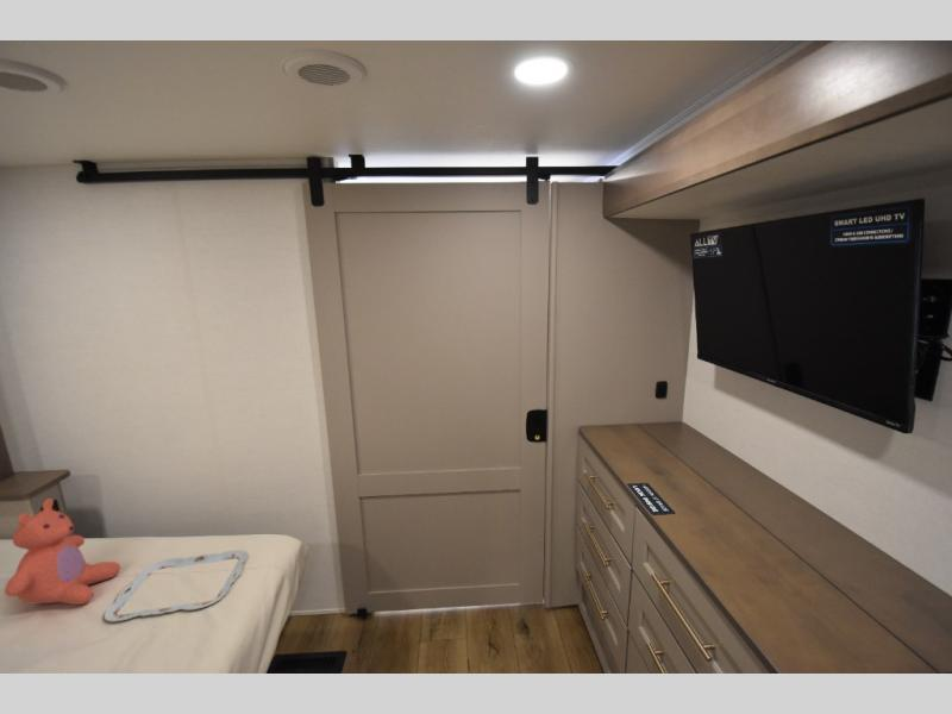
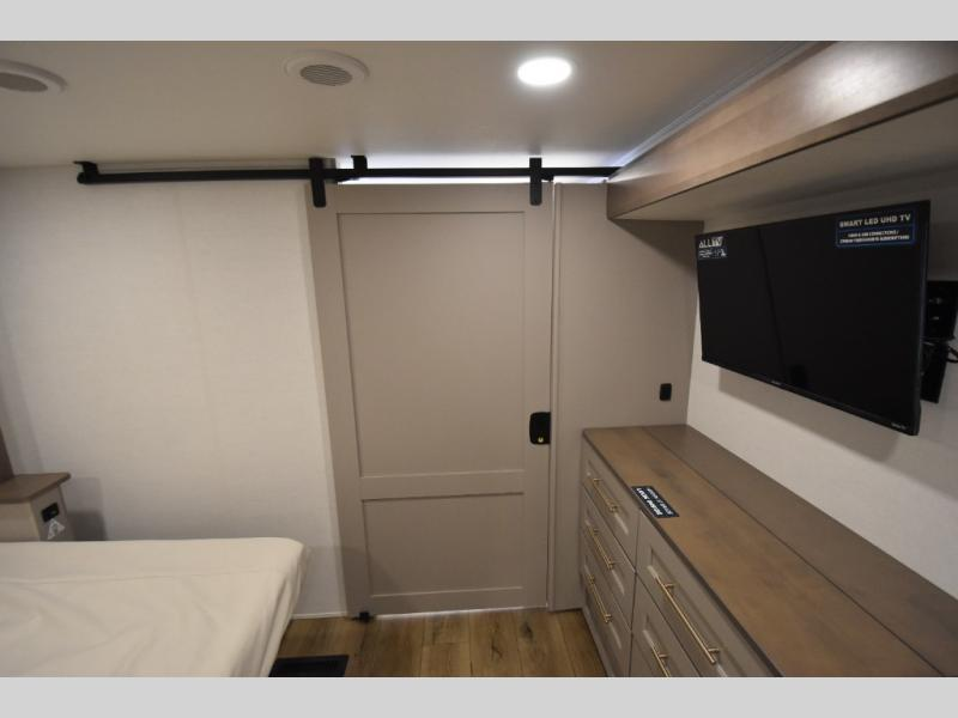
- teddy bear (62, 549)
- serving tray (181, 566)
